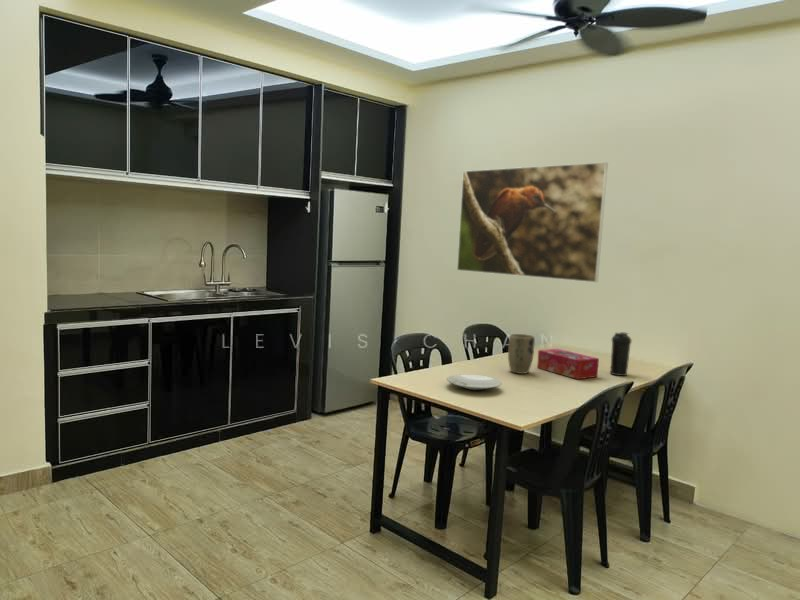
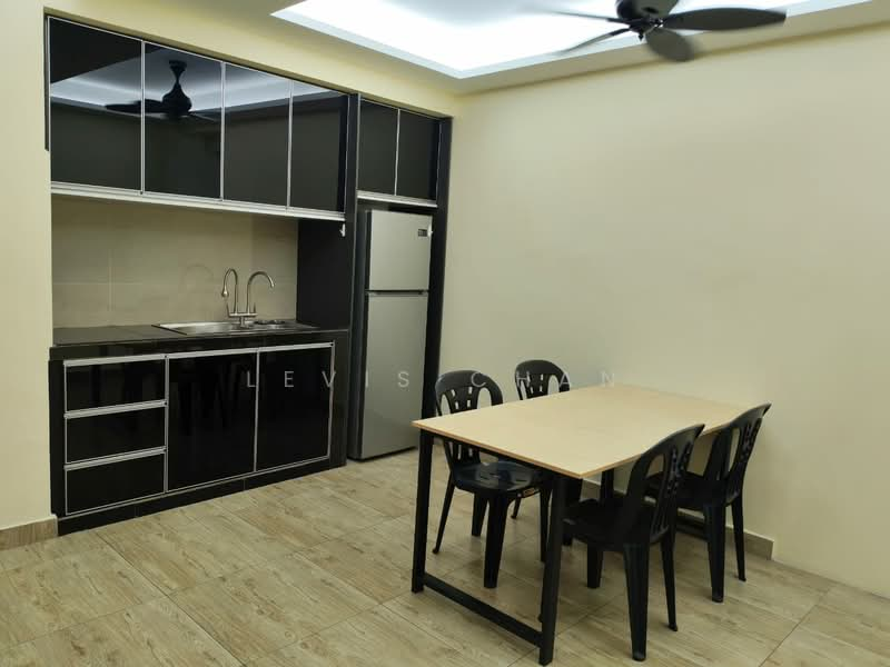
- water bottle (620, 353)
- tissue box (567, 363)
- plant pot (520, 353)
- plate (473, 384)
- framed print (524, 222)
